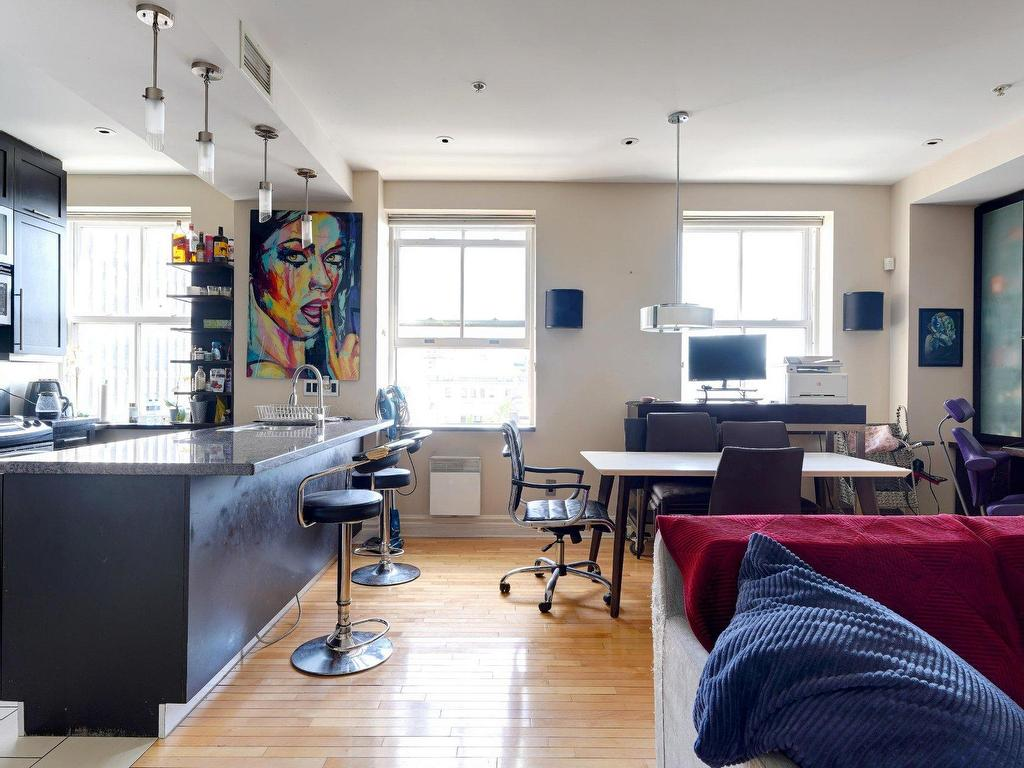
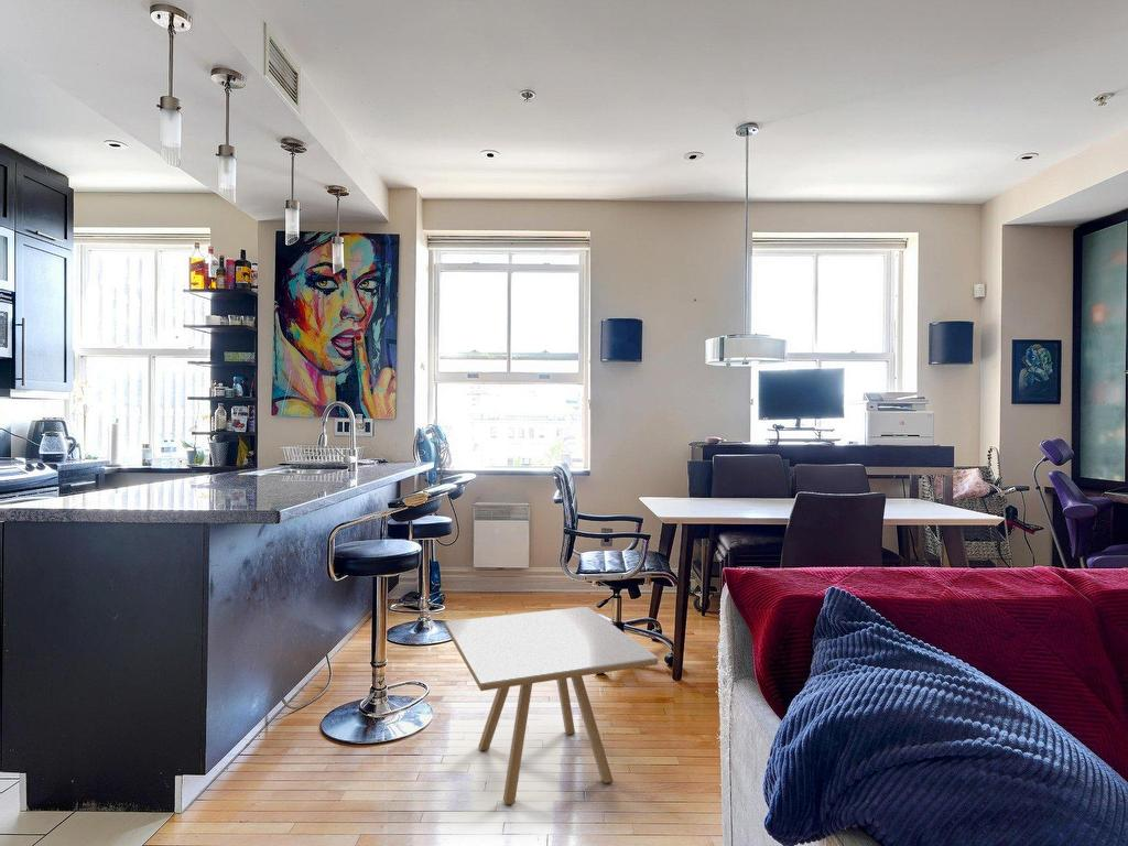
+ side table (530, 696)
